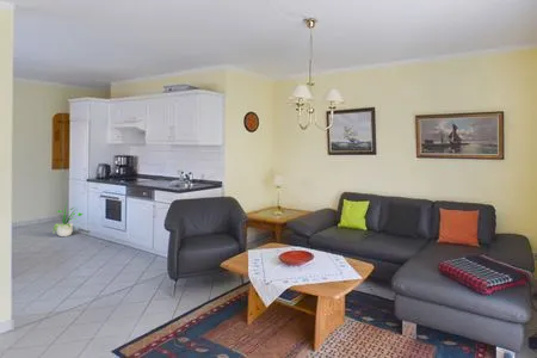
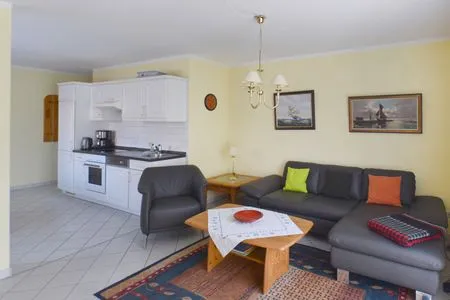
- potted plant (68, 217)
